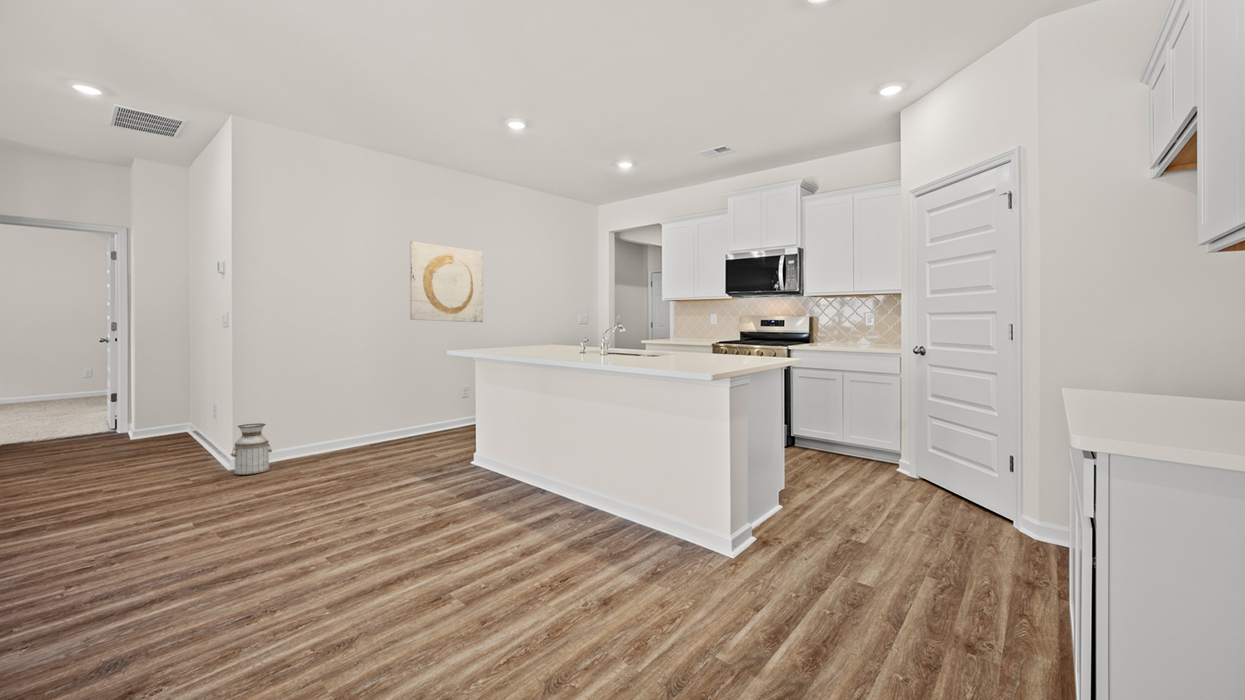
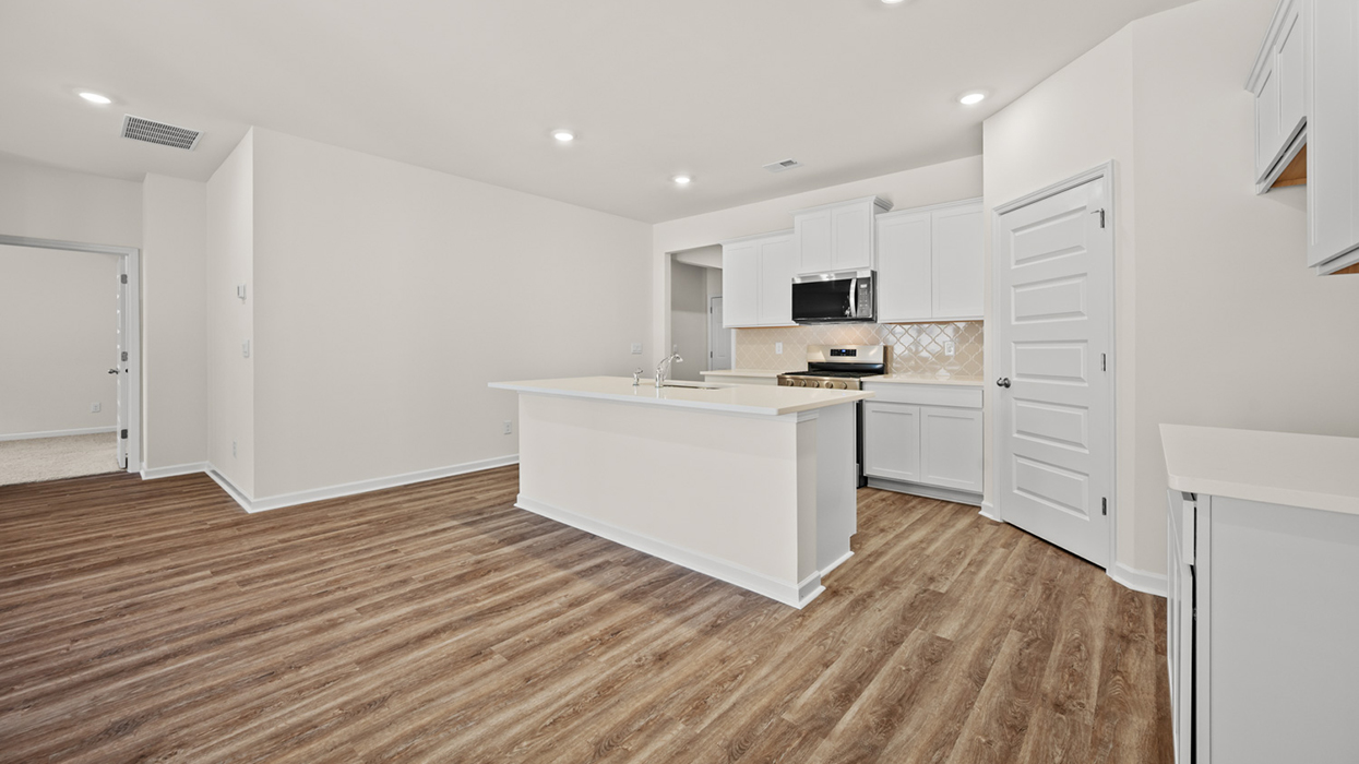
- planter (251, 448)
- wall art (448, 283)
